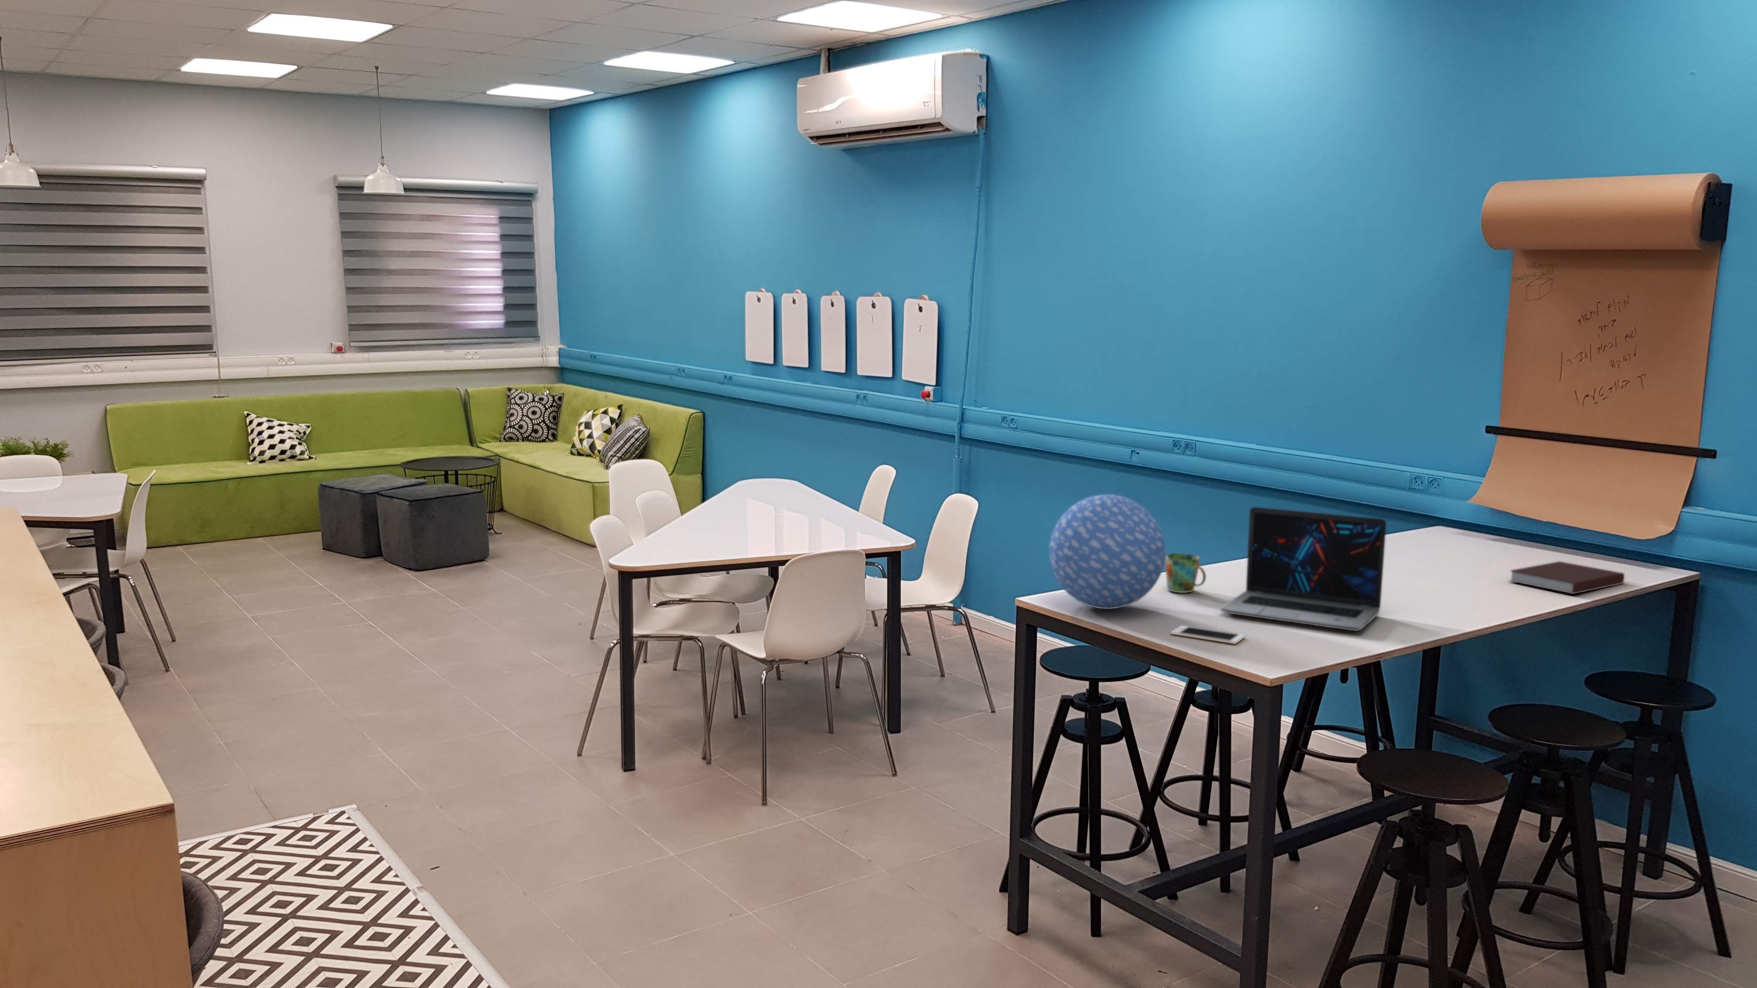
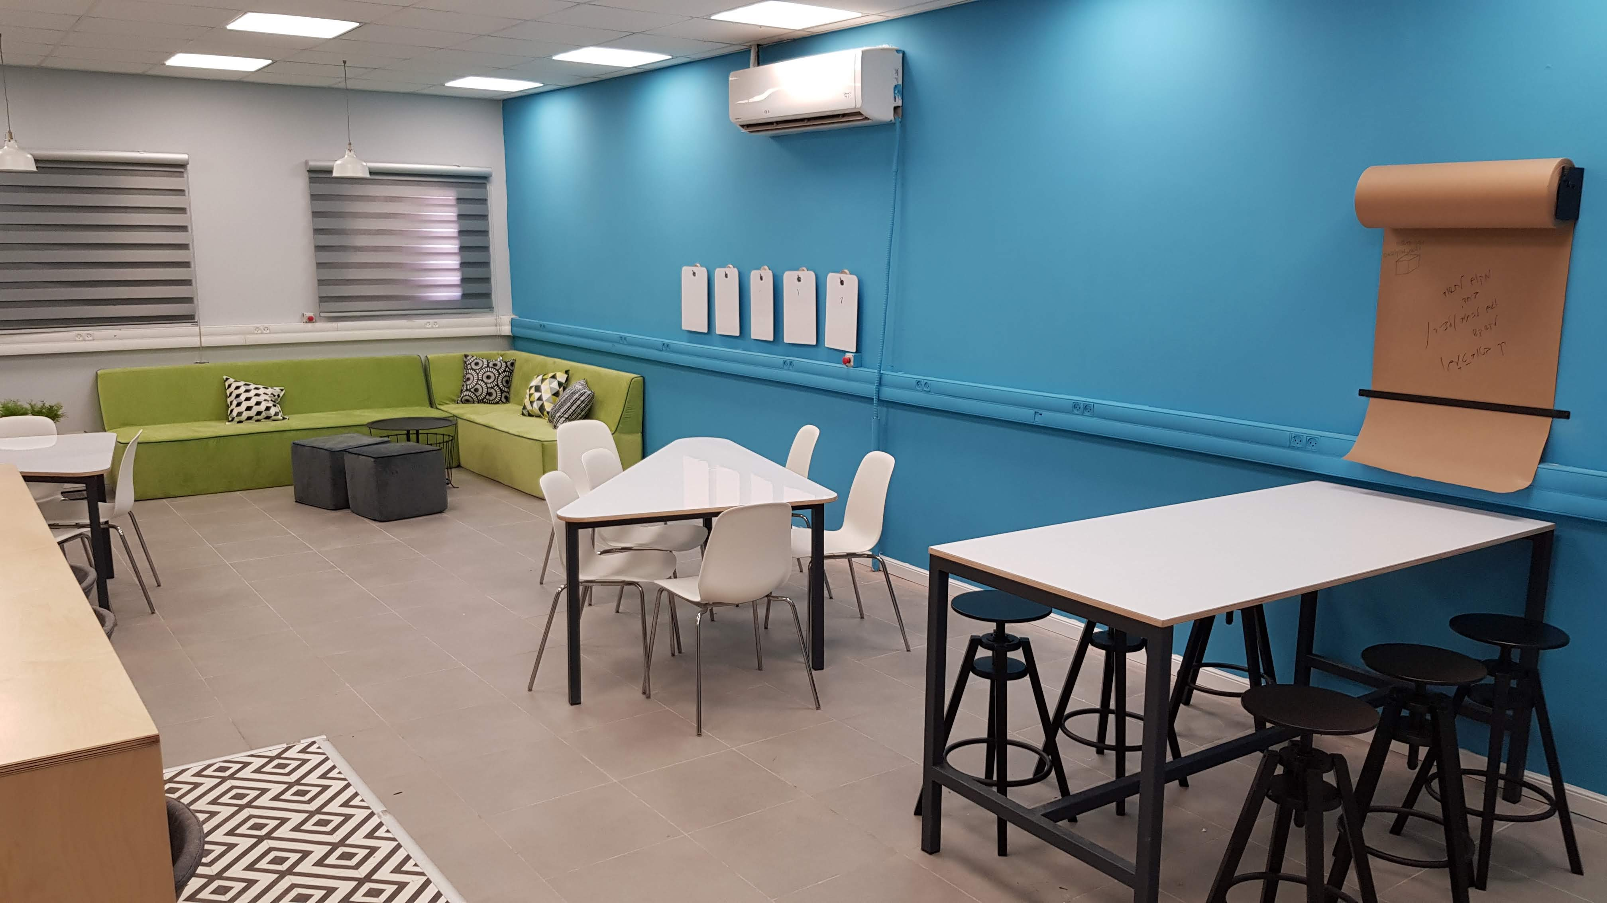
- decorative ball (1107, 551)
- cell phone (1208, 635)
- laptop (1302, 567)
- mug (1186, 574)
- notebook (1566, 577)
